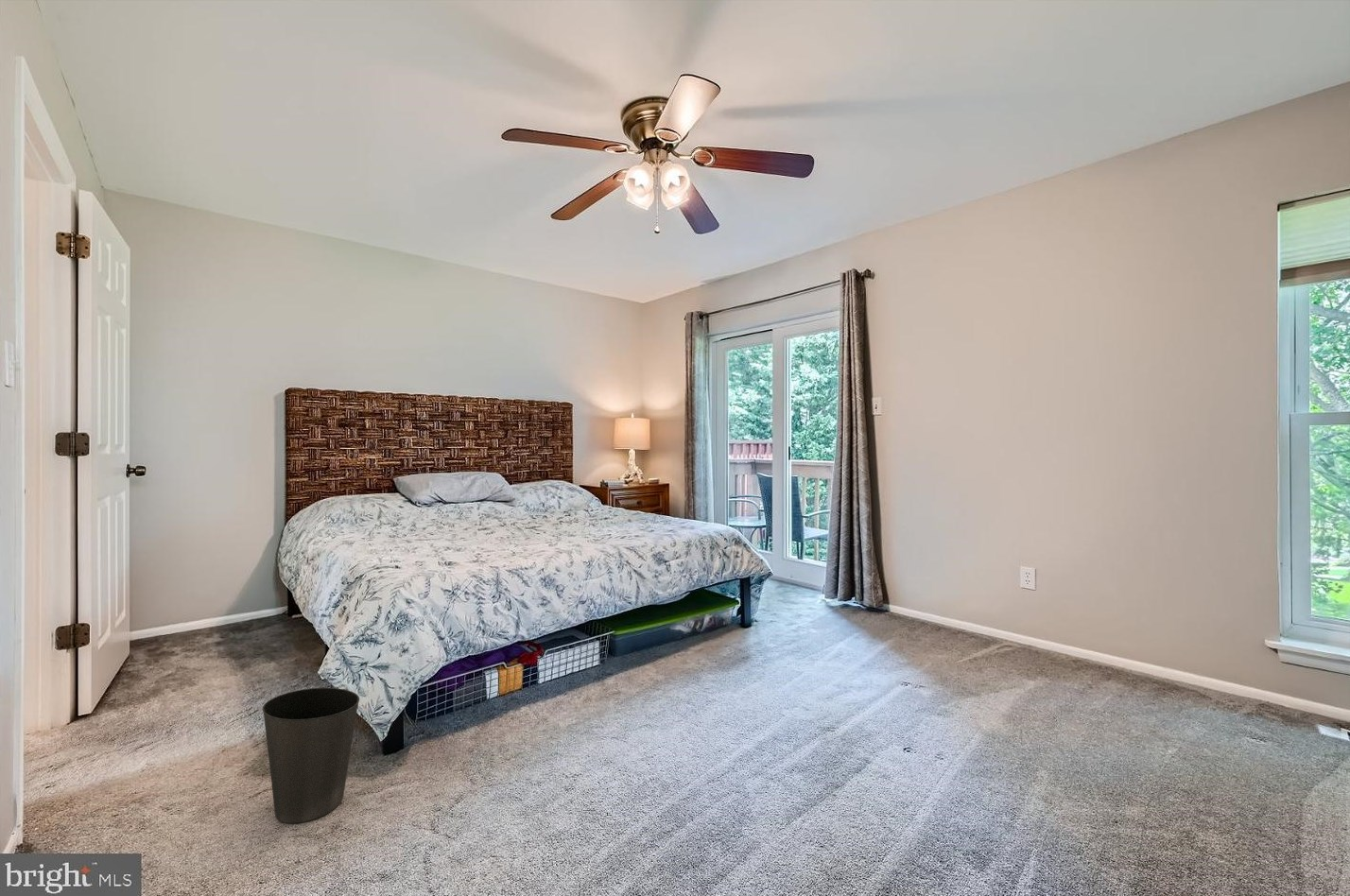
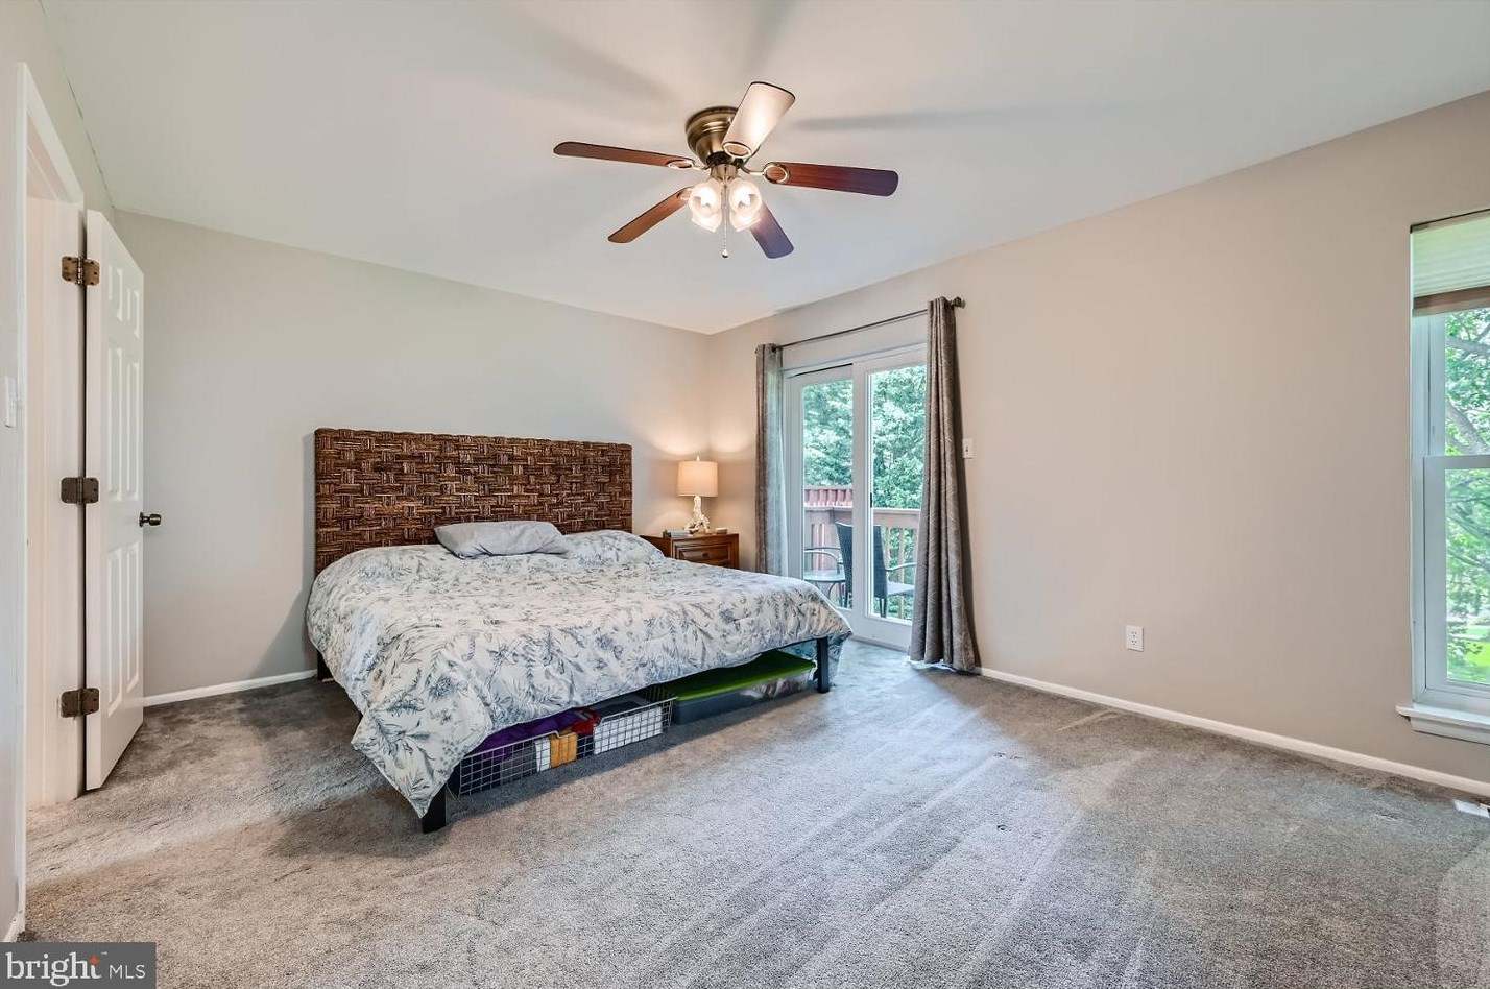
- waste basket (311, 753)
